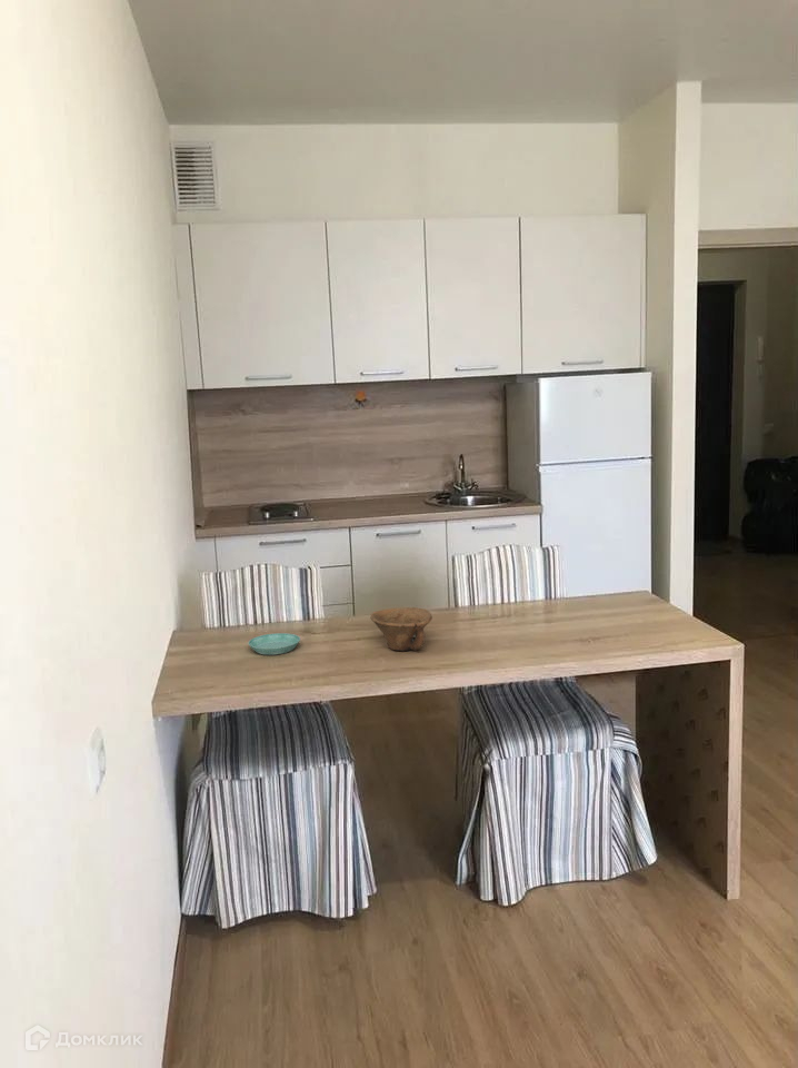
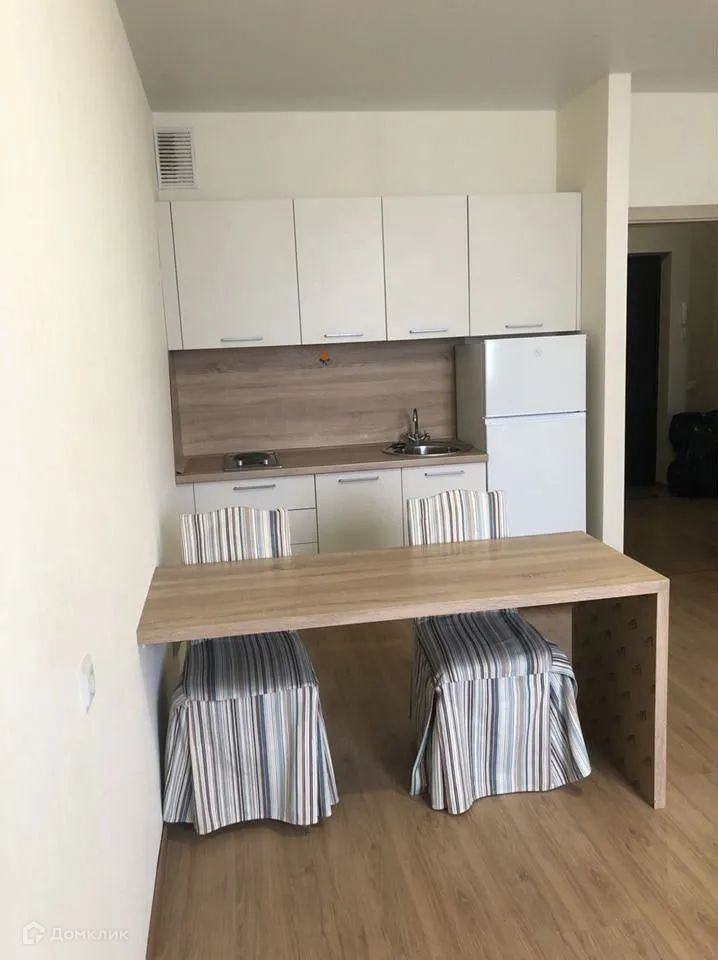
- saucer (275, 644)
- bowl (400, 631)
